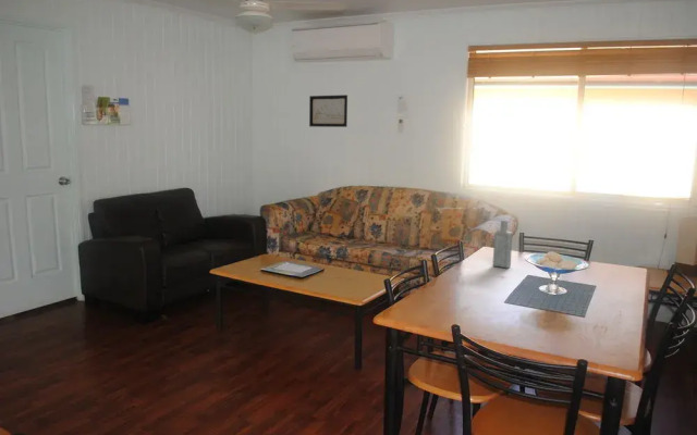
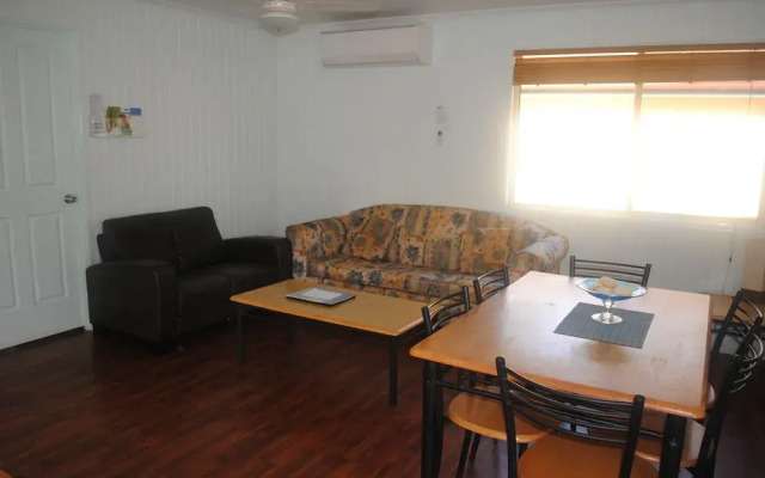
- wall art (328, 111)
- bottle (502, 243)
